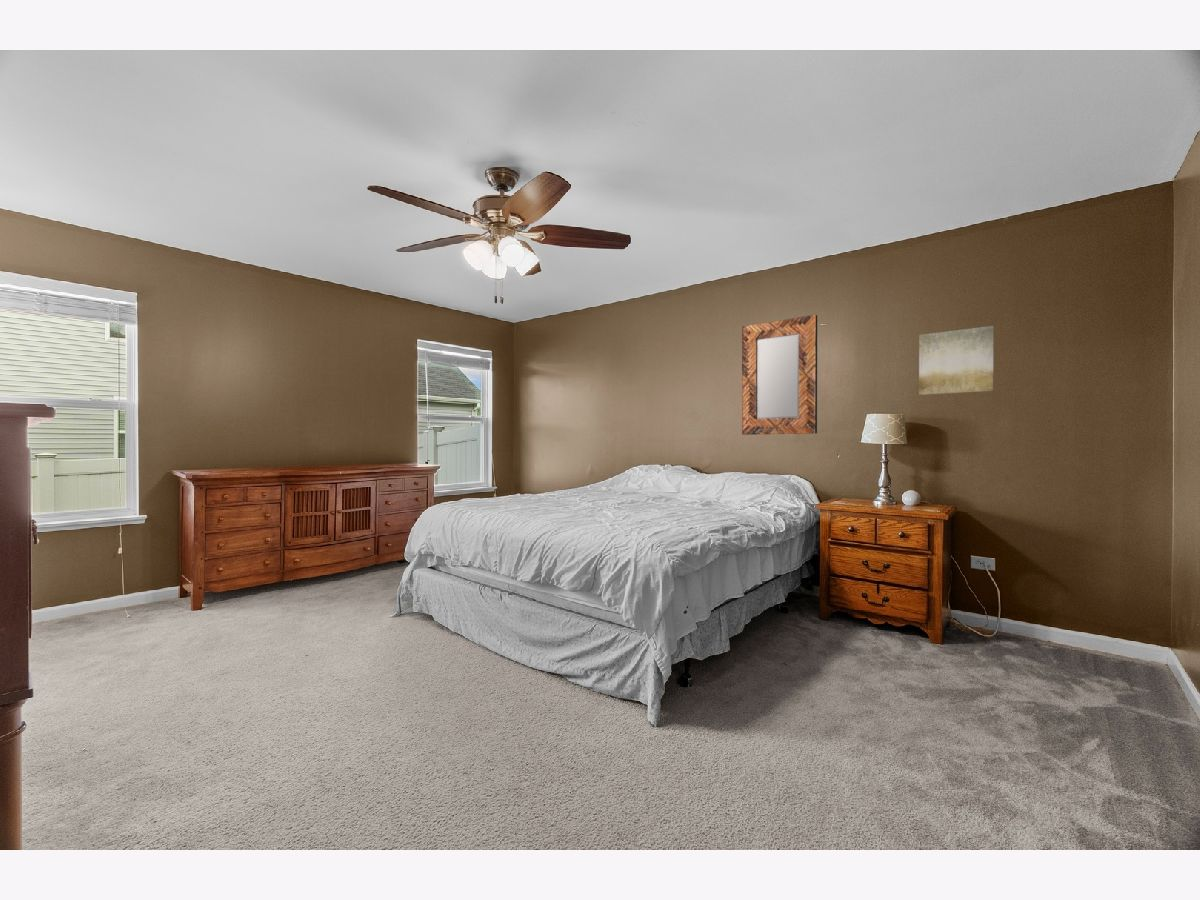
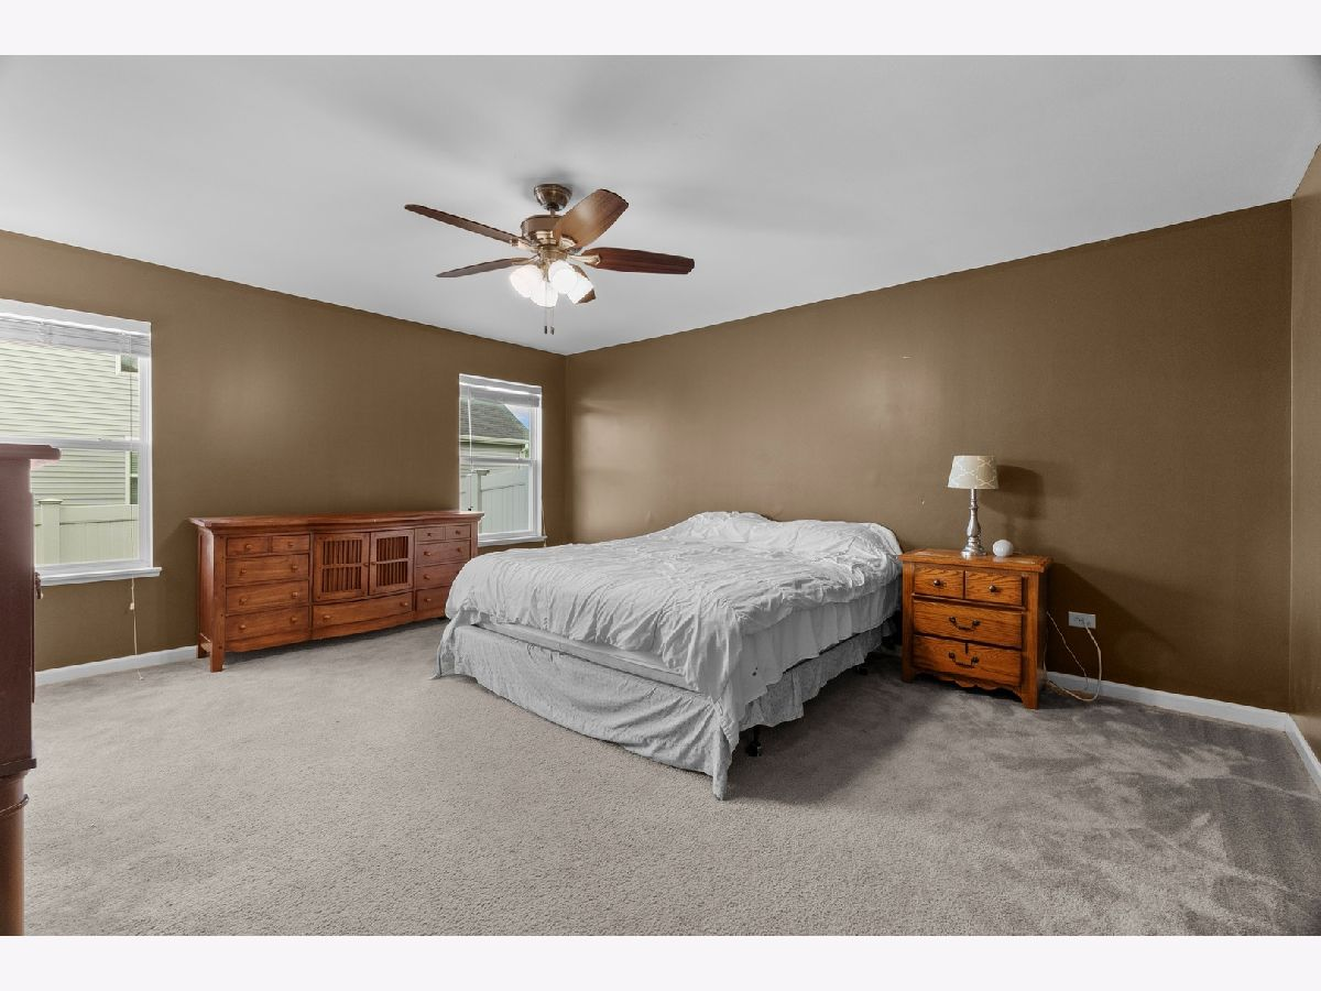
- wall art (955, 361)
- home mirror (777, 377)
